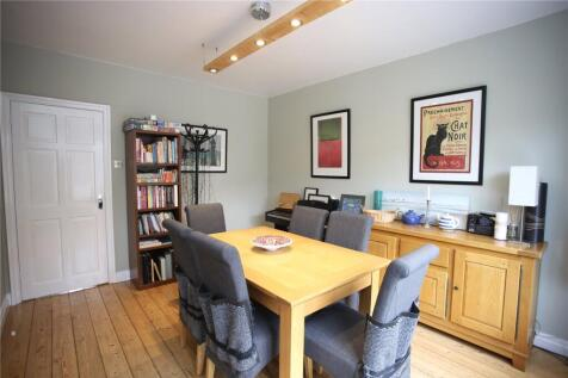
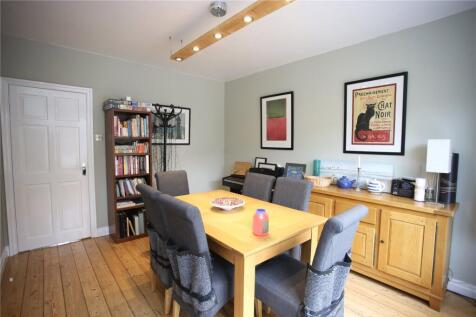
+ jar (260, 221)
